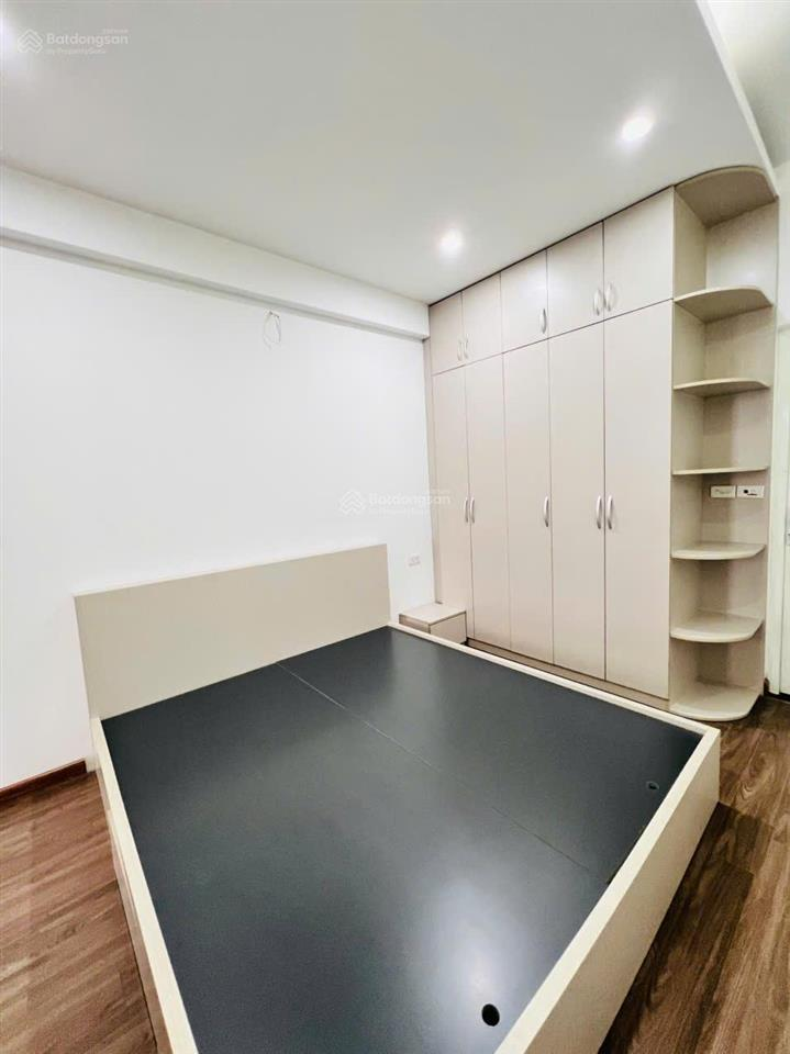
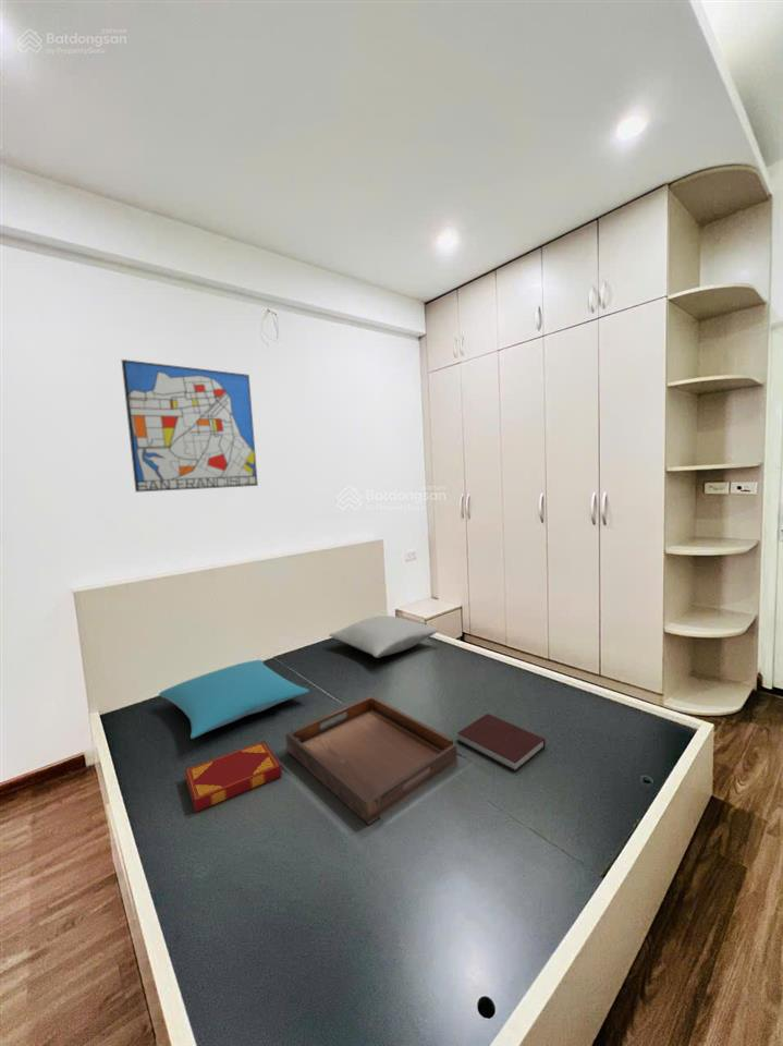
+ pillow (382, 633)
+ serving tray (370, 746)
+ hardback book (233, 773)
+ wall art (196, 428)
+ pillow (233, 692)
+ notebook (500, 739)
